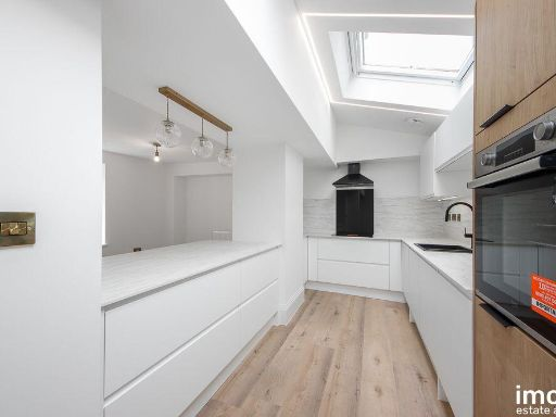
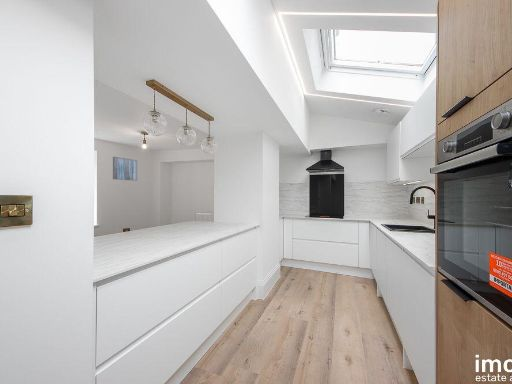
+ wall art (125, 169)
